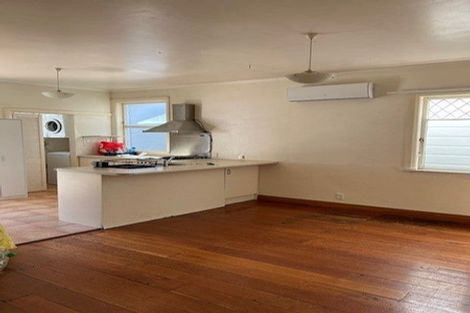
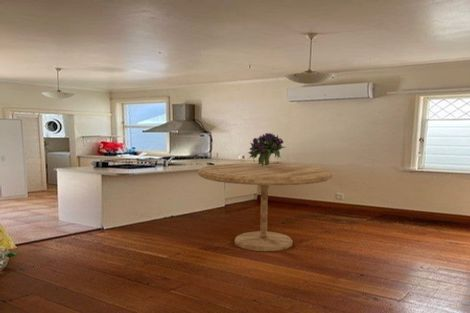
+ bouquet (266, 149)
+ dining table (264, 206)
